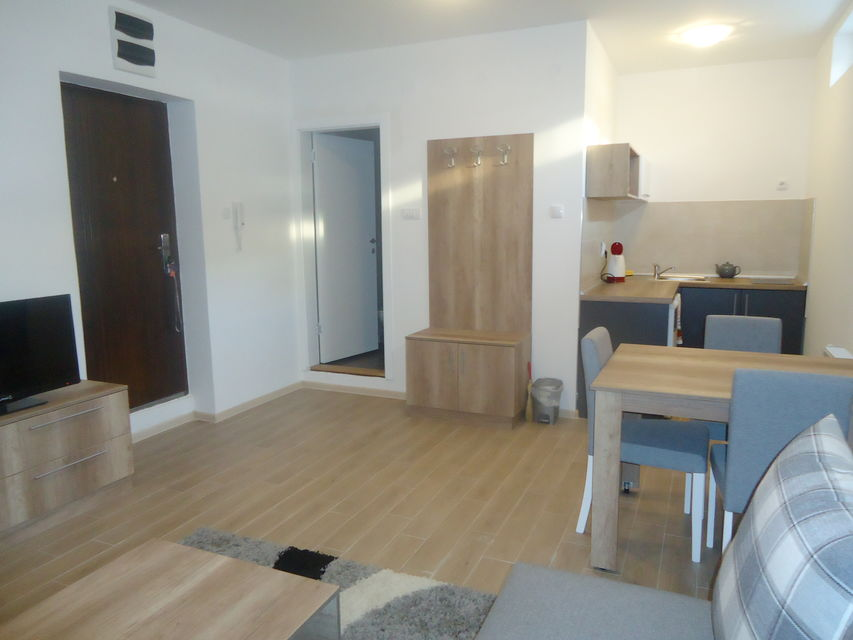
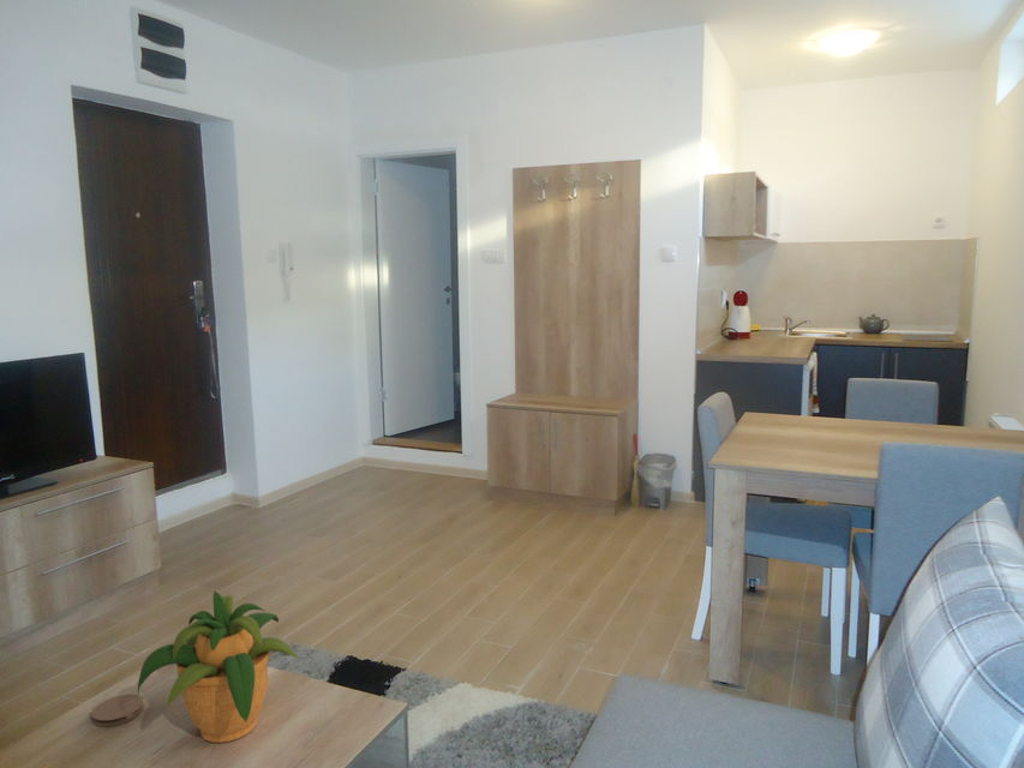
+ coaster (118, 709)
+ potted plant (230, 659)
